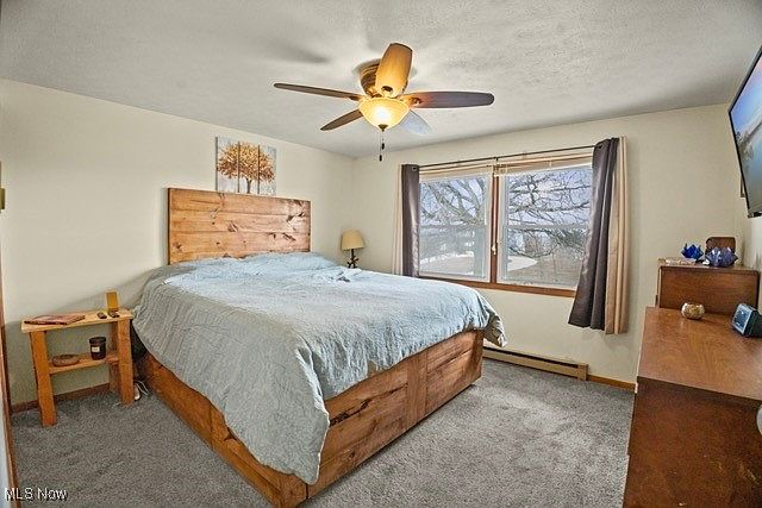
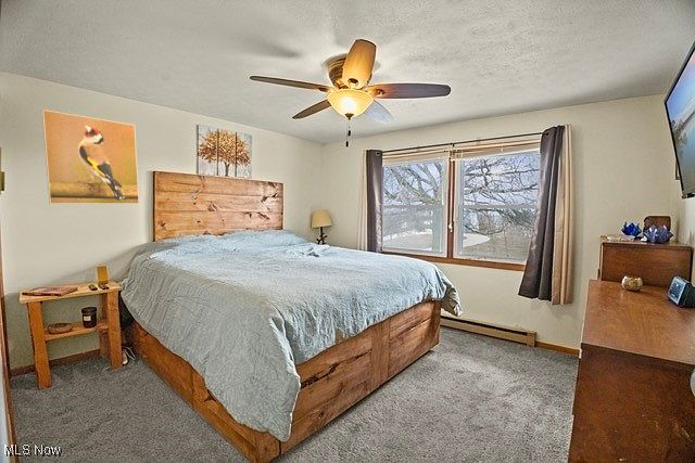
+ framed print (94, 160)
